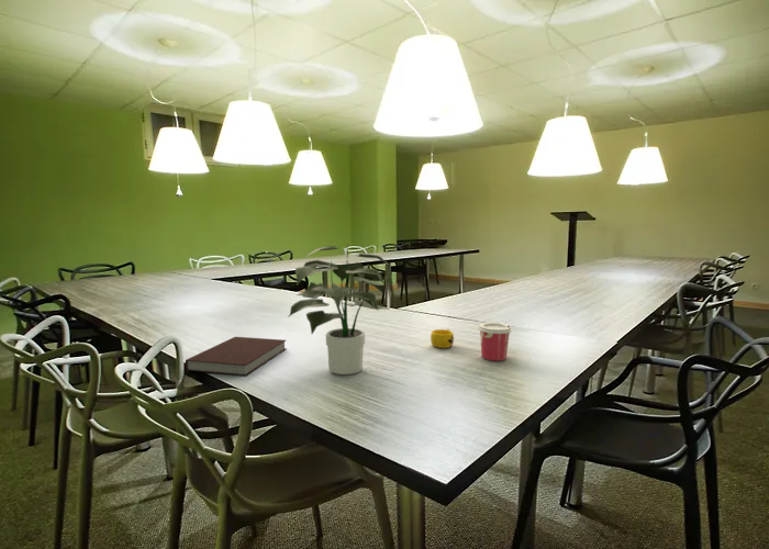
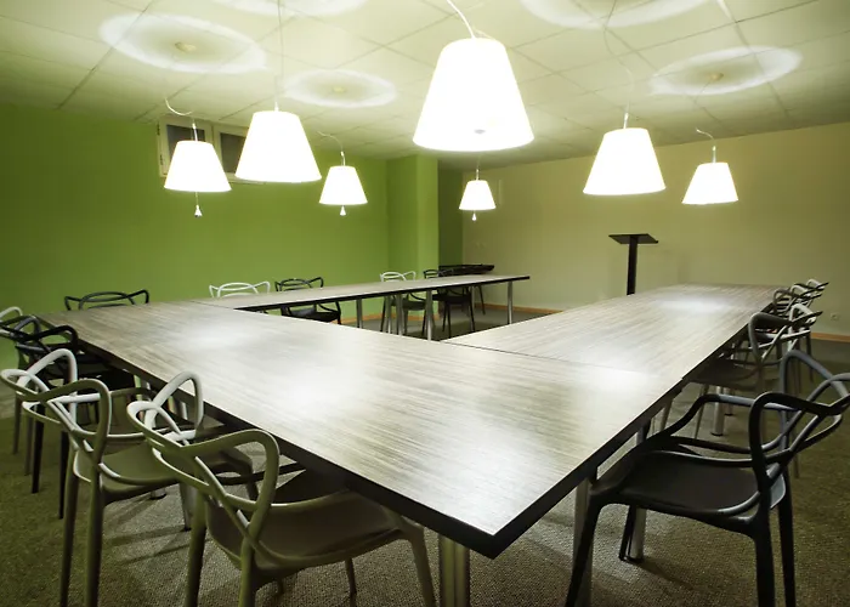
- potted plant (343, 307)
- cup (443, 337)
- notebook (239, 354)
- cup (494, 341)
